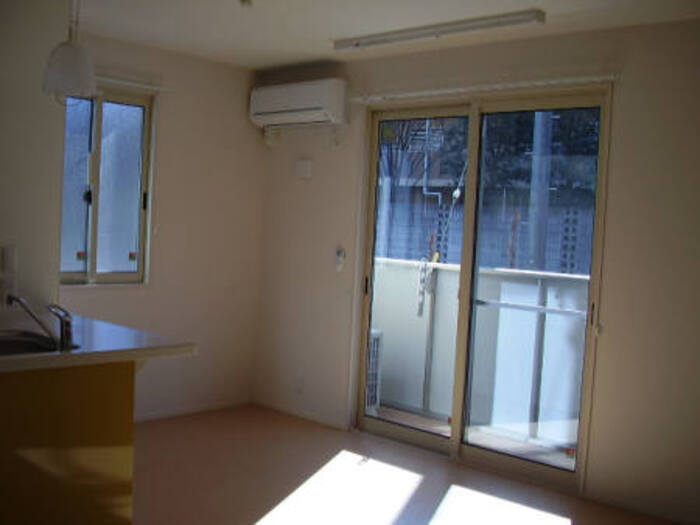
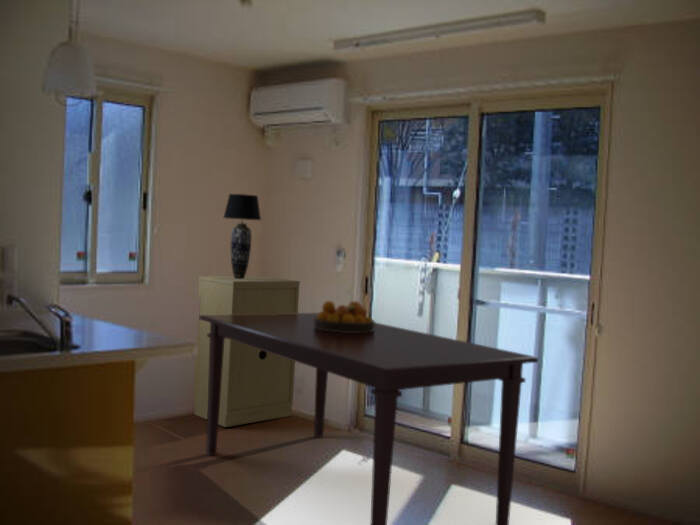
+ dining table (325, 404)
+ chest of drawers (246, 347)
+ table lamp (241, 236)
+ fruit bowl (345, 314)
